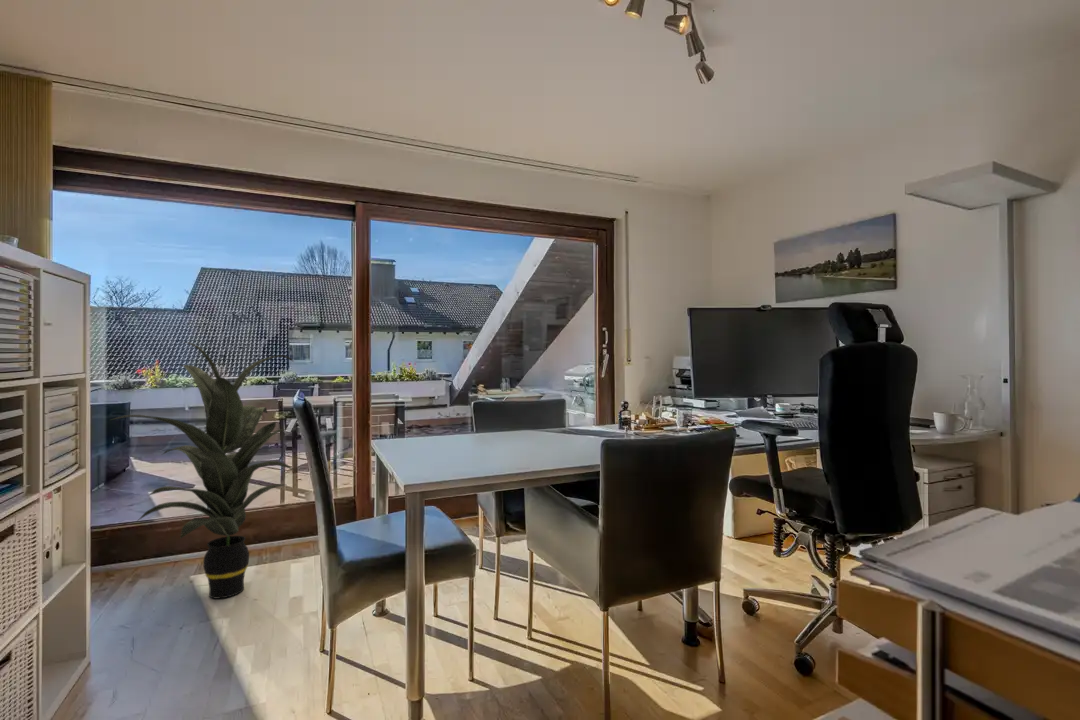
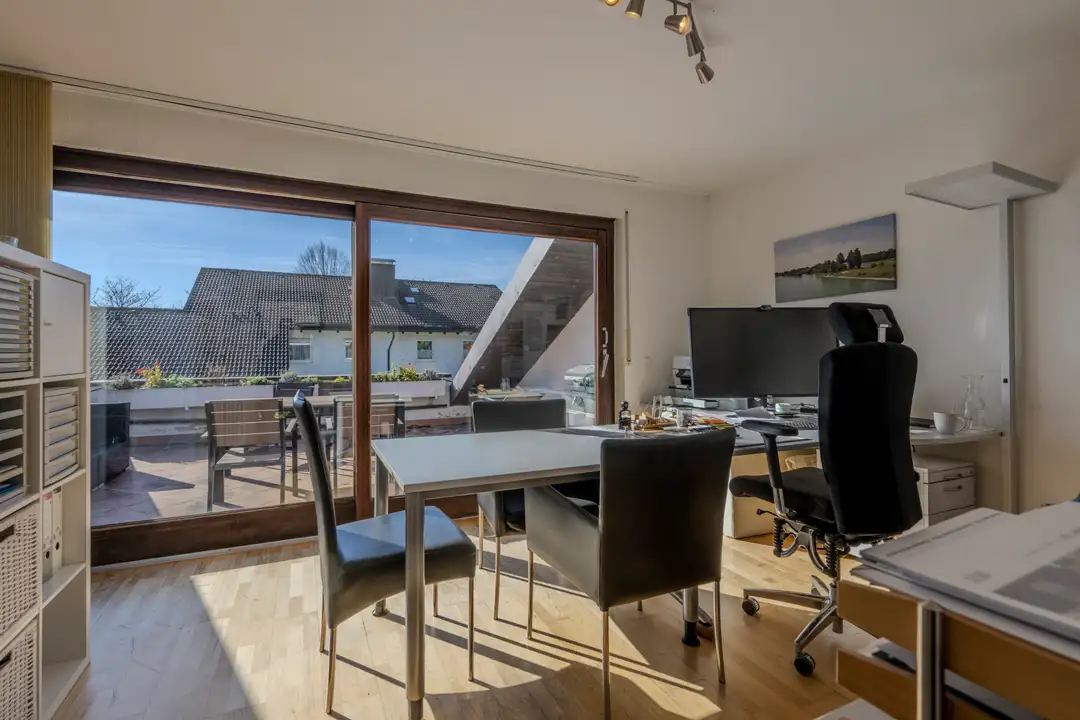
- indoor plant (216, 466)
